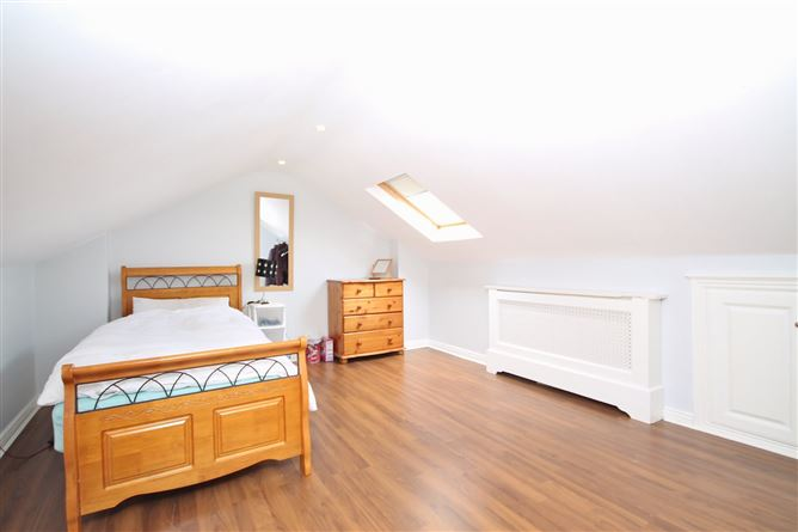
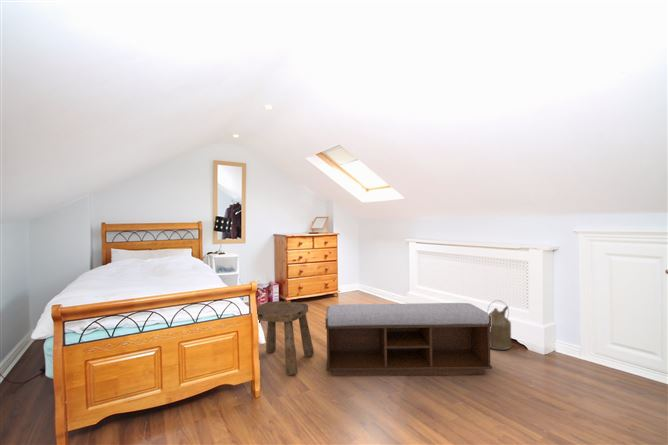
+ bench (404, 336)
+ watering can (495, 323)
+ stool (275, 334)
